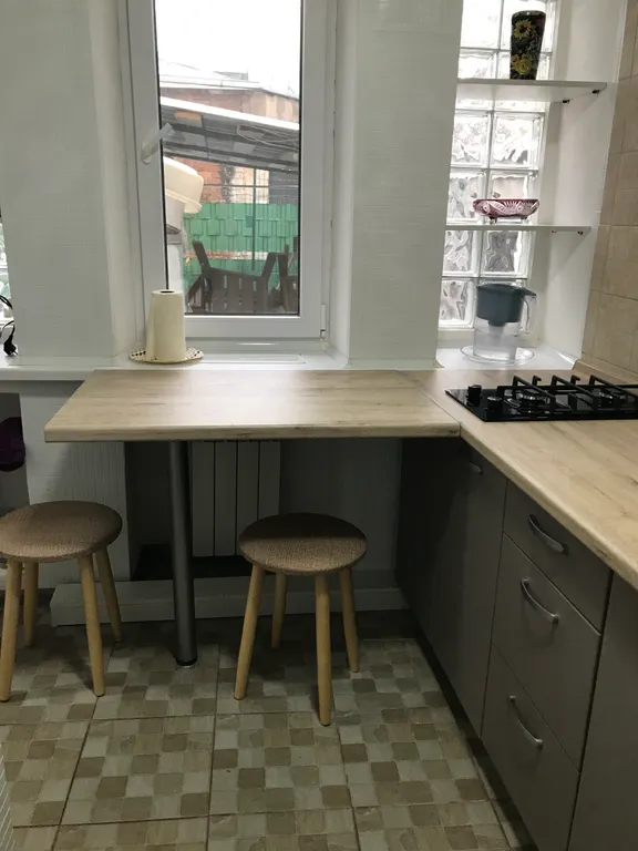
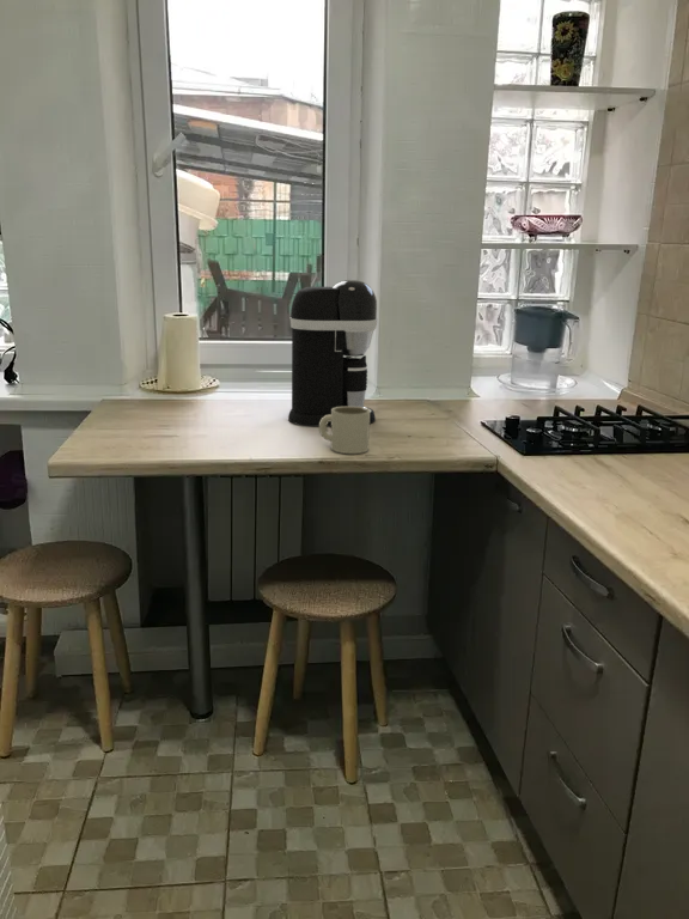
+ mug (342, 428)
+ coffee maker (333, 351)
